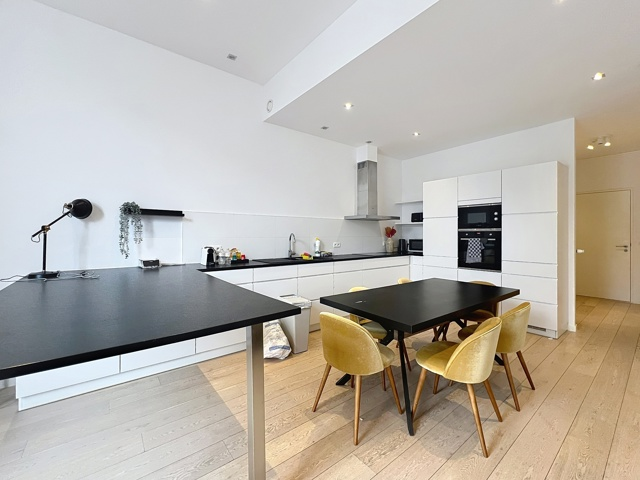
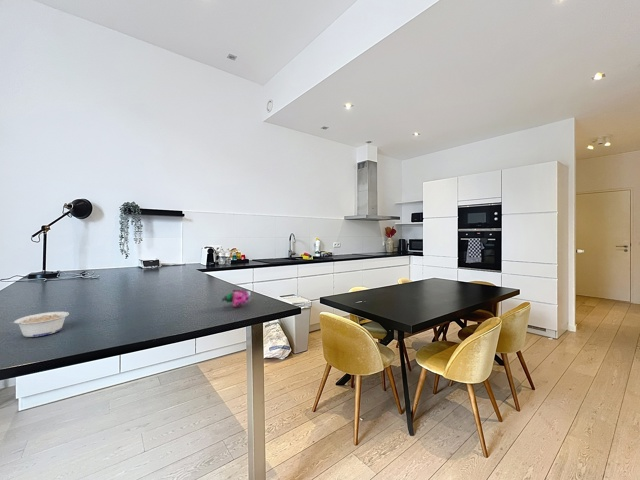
+ legume (42, 323)
+ flower (236, 298)
